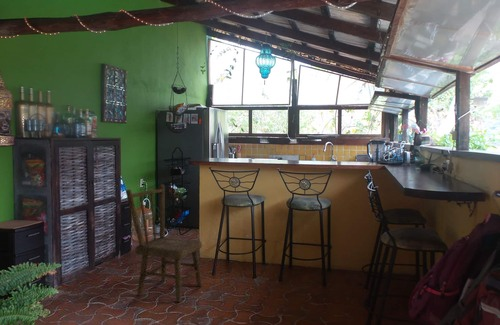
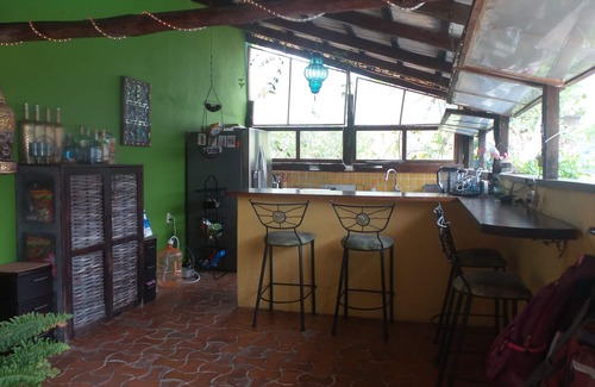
- dining chair (168, 238)
